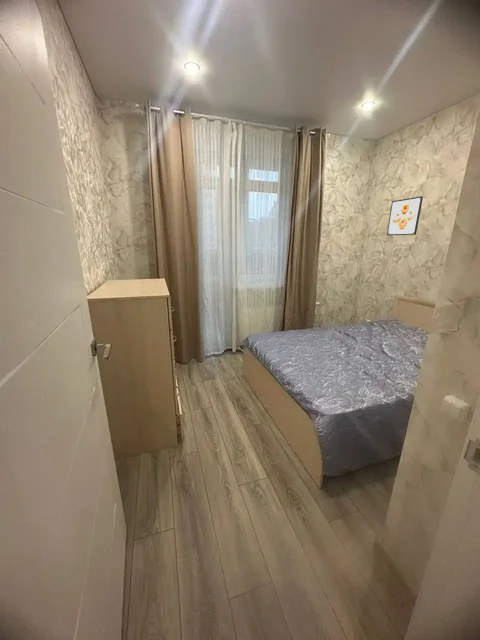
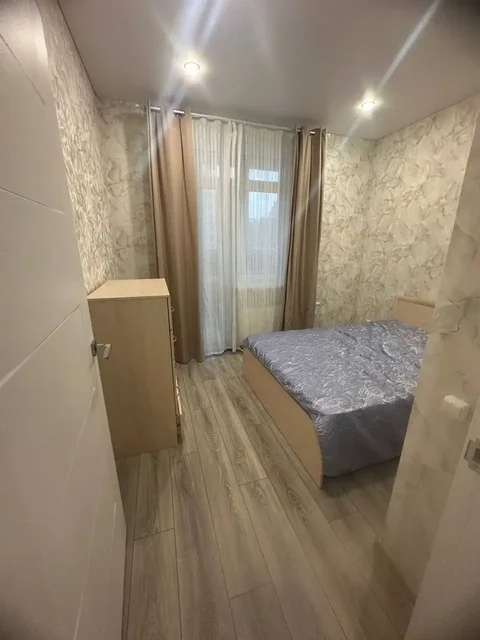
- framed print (403, 217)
